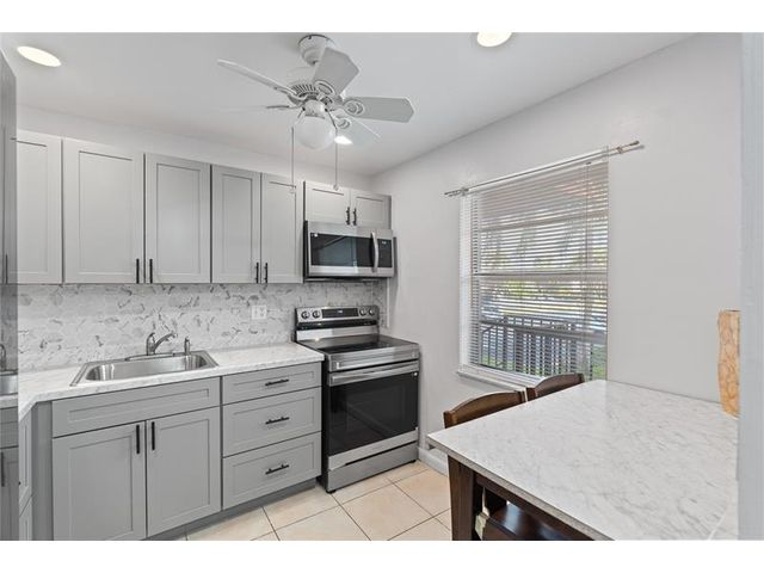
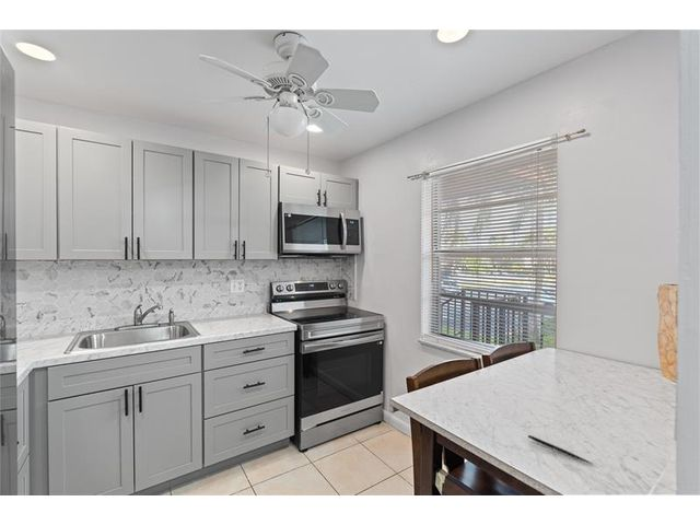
+ pen (558, 448)
